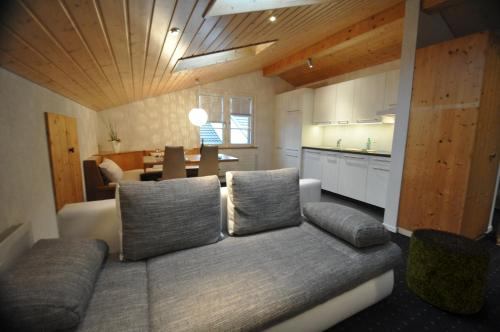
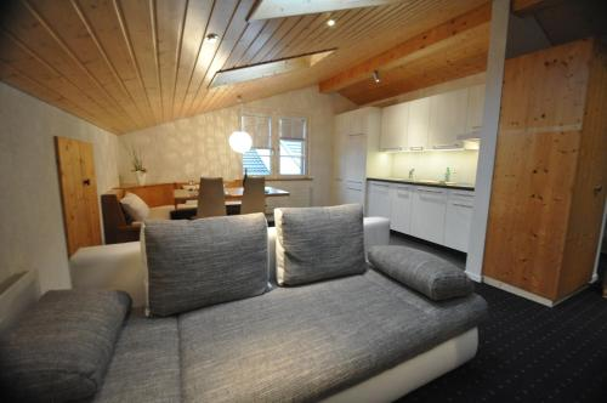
- pouf (444, 266)
